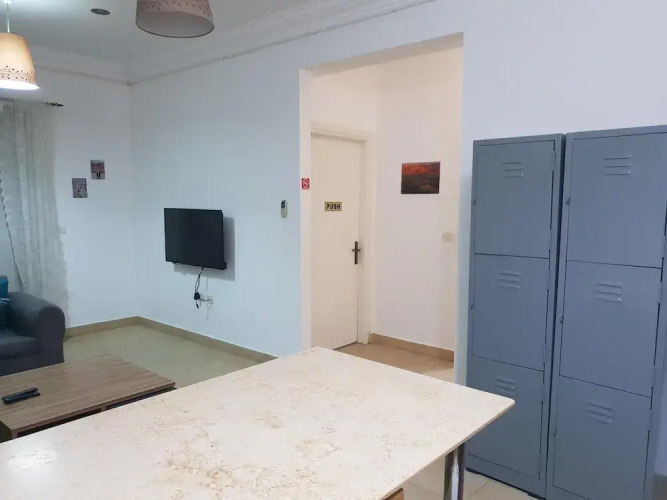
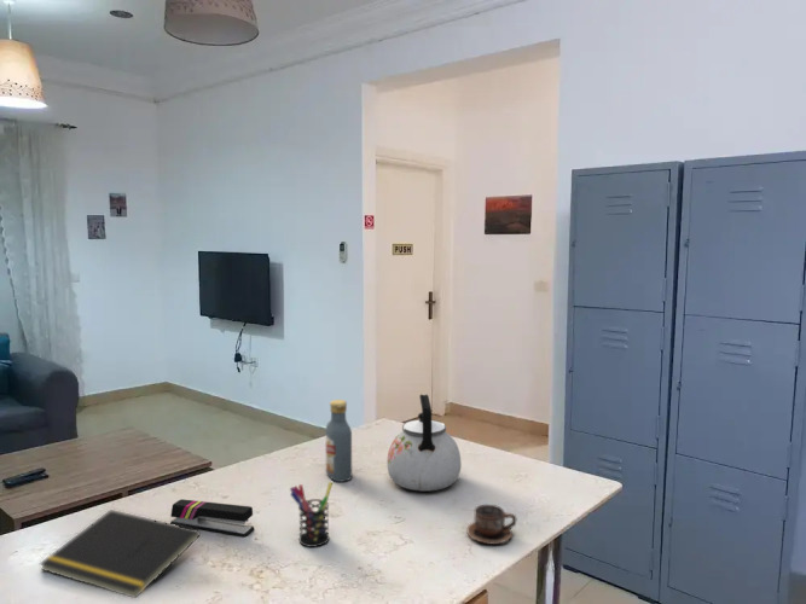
+ vodka (338, 439)
+ cup (491, 522)
+ pen holder (314, 511)
+ kettle (423, 439)
+ stapler (211, 515)
+ notepad (122, 548)
